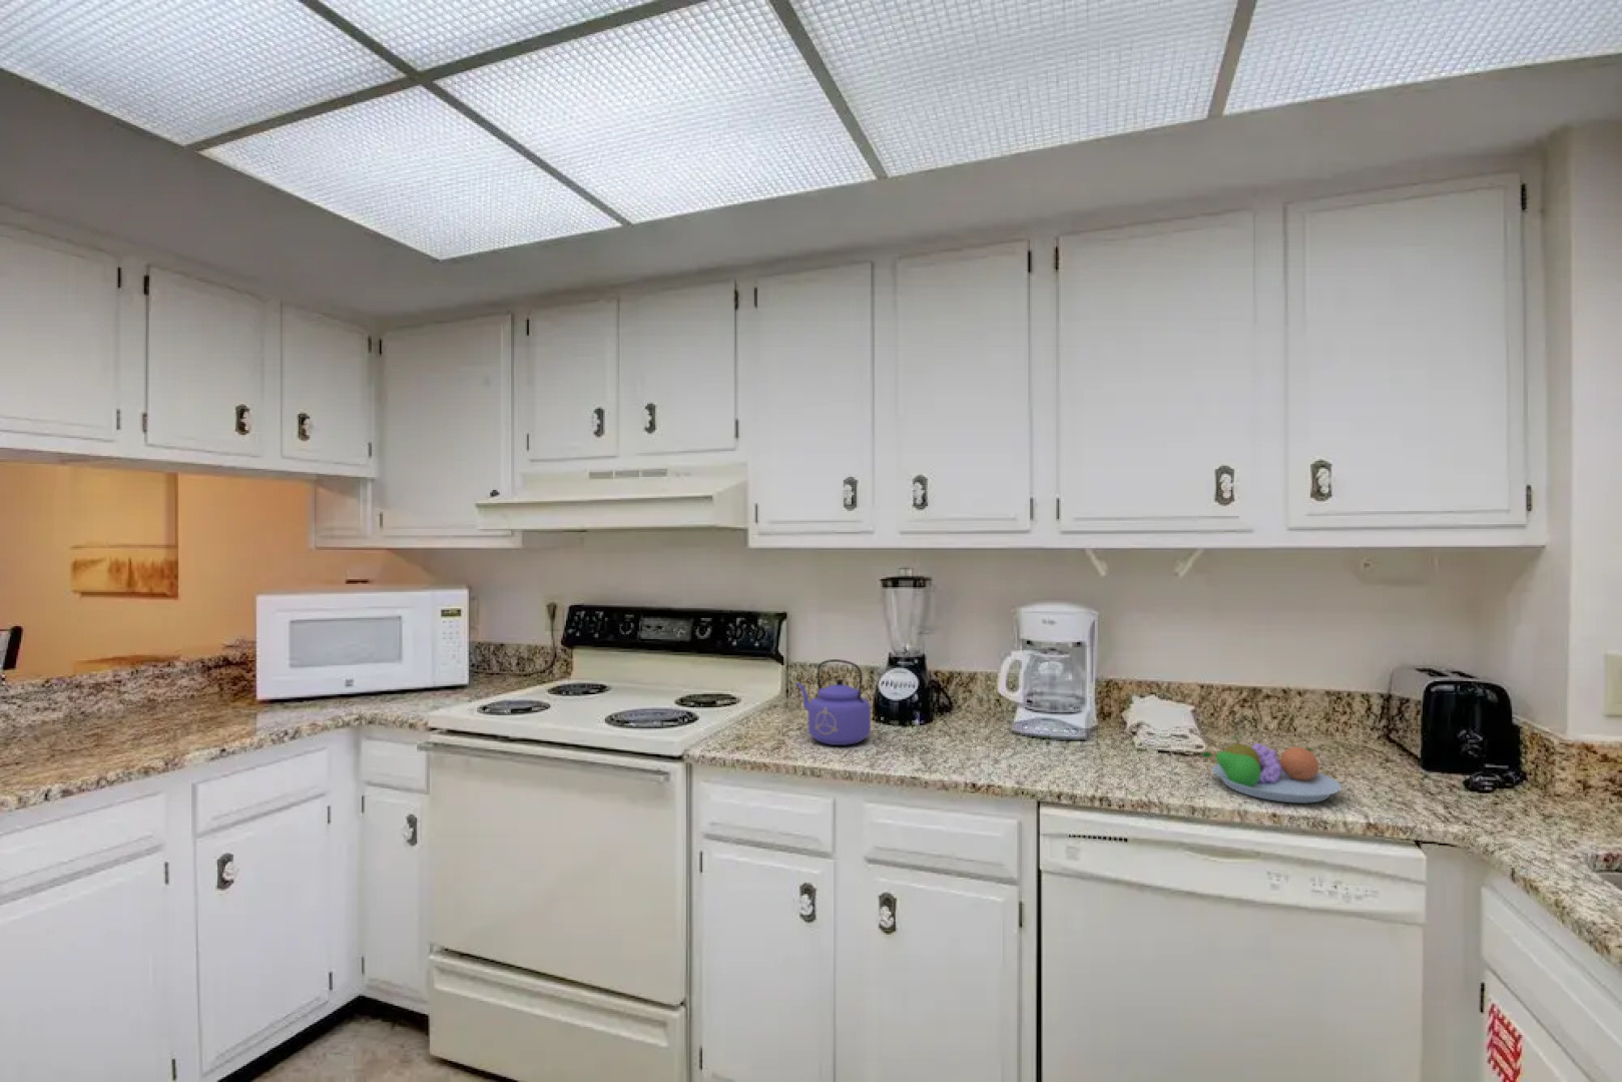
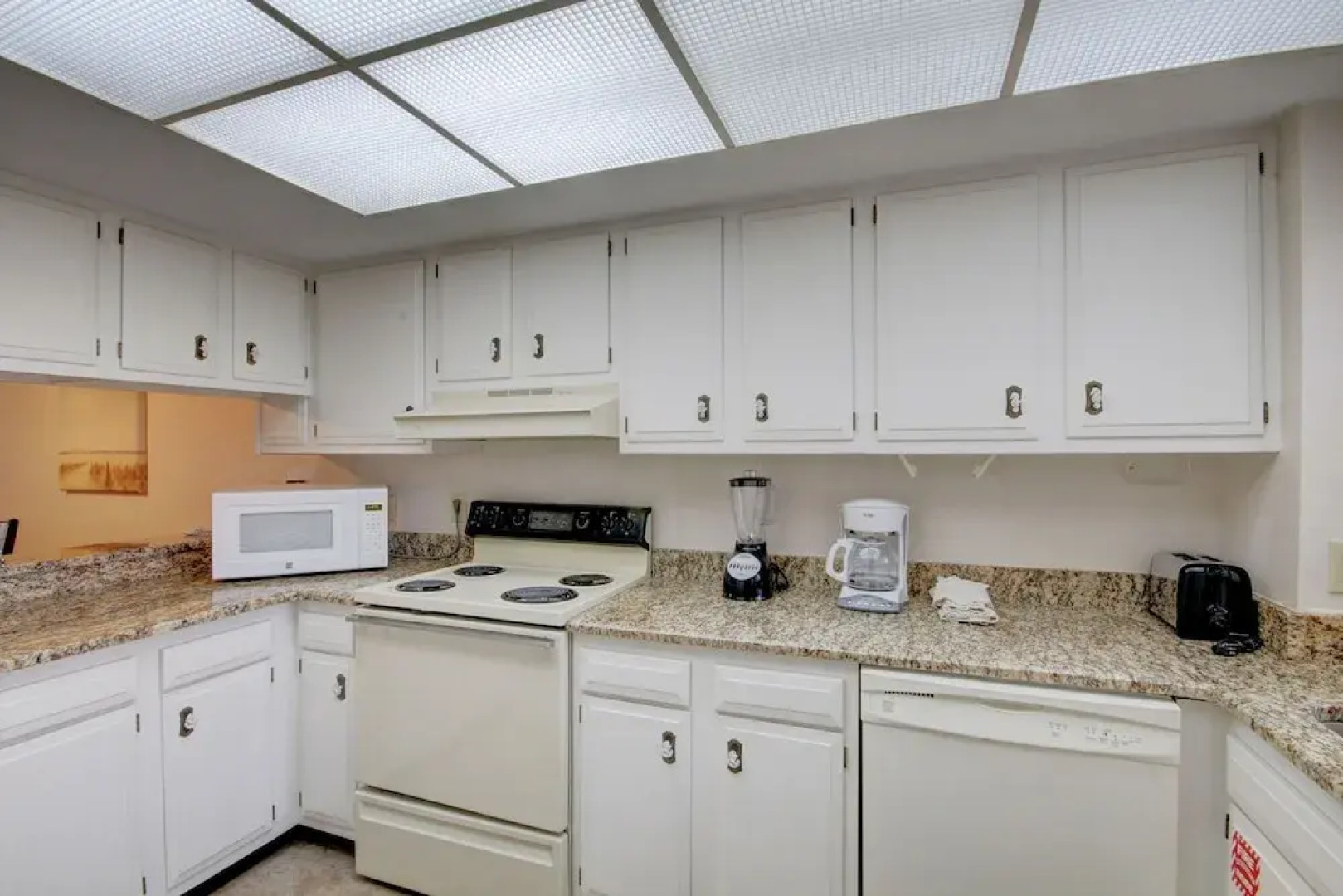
- kettle (831, 697)
- fruit bowl (1268, 766)
